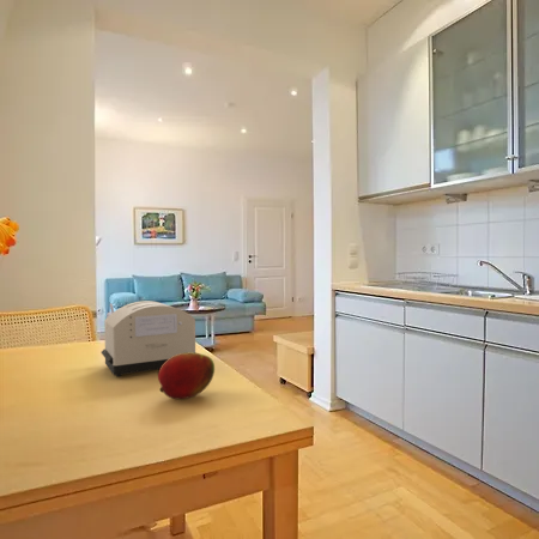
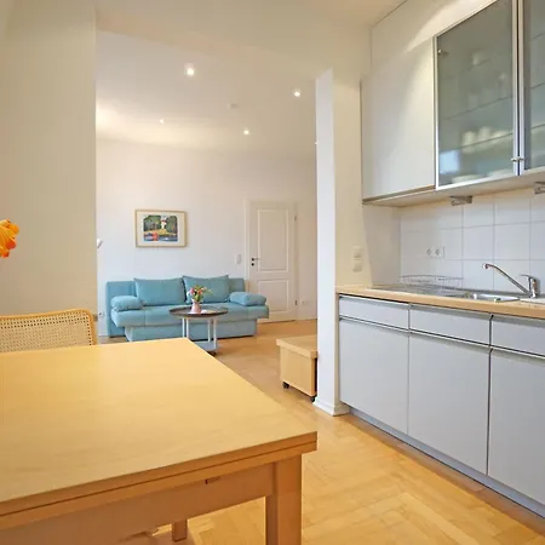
- toaster (145, 332)
- fruit (187, 375)
